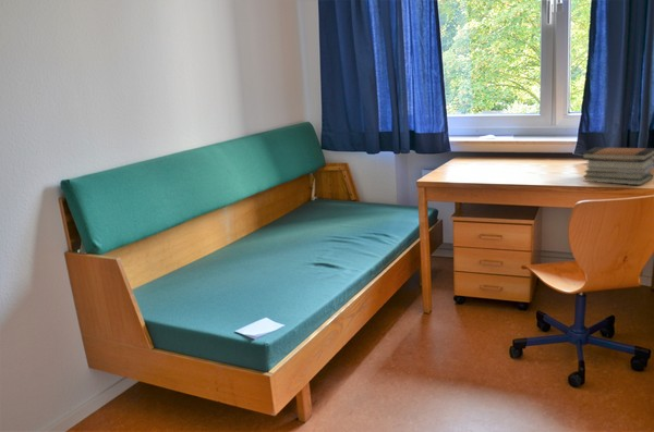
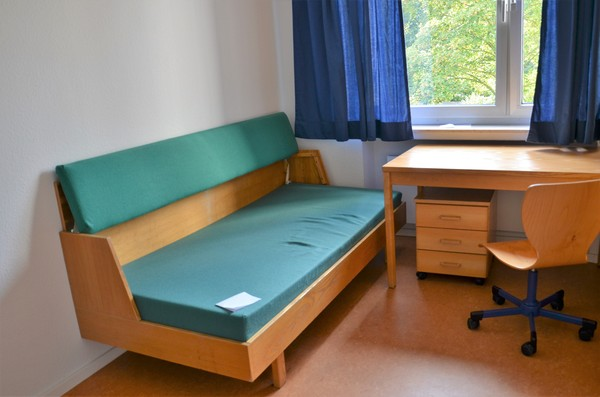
- book stack (618, 165)
